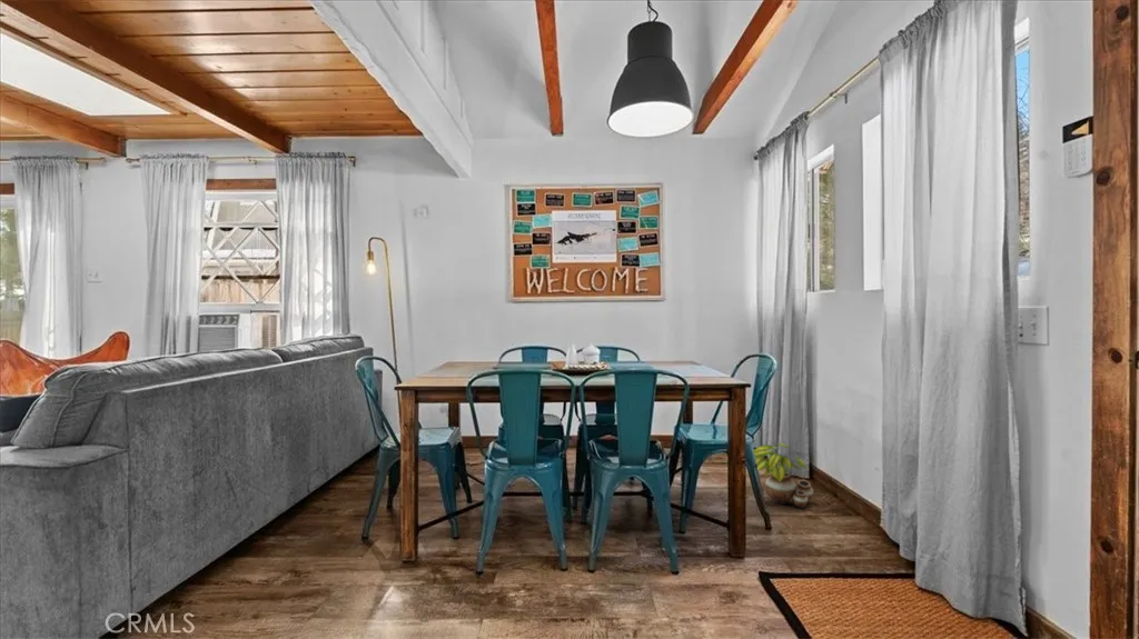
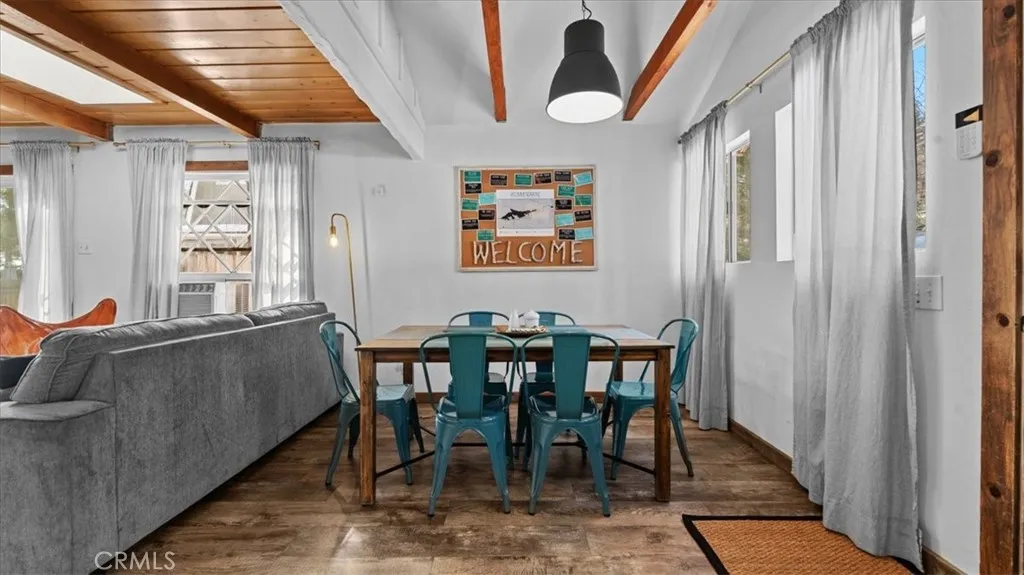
- potted plant (783, 473)
